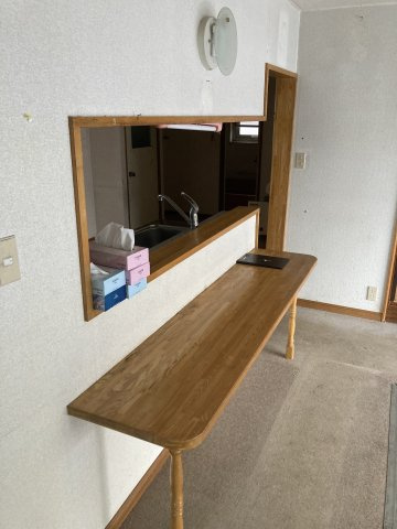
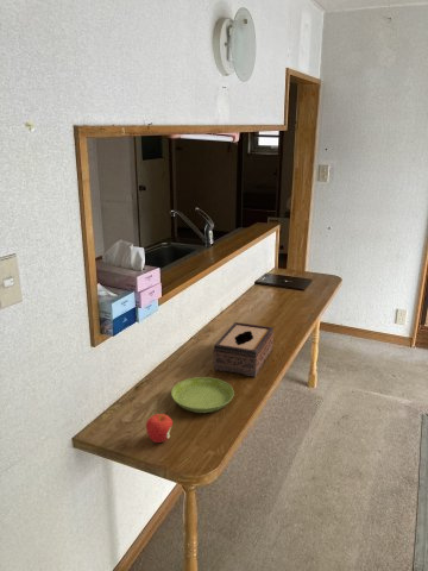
+ apple (159, 427)
+ tissue box (244, 347)
+ saucer (202, 395)
